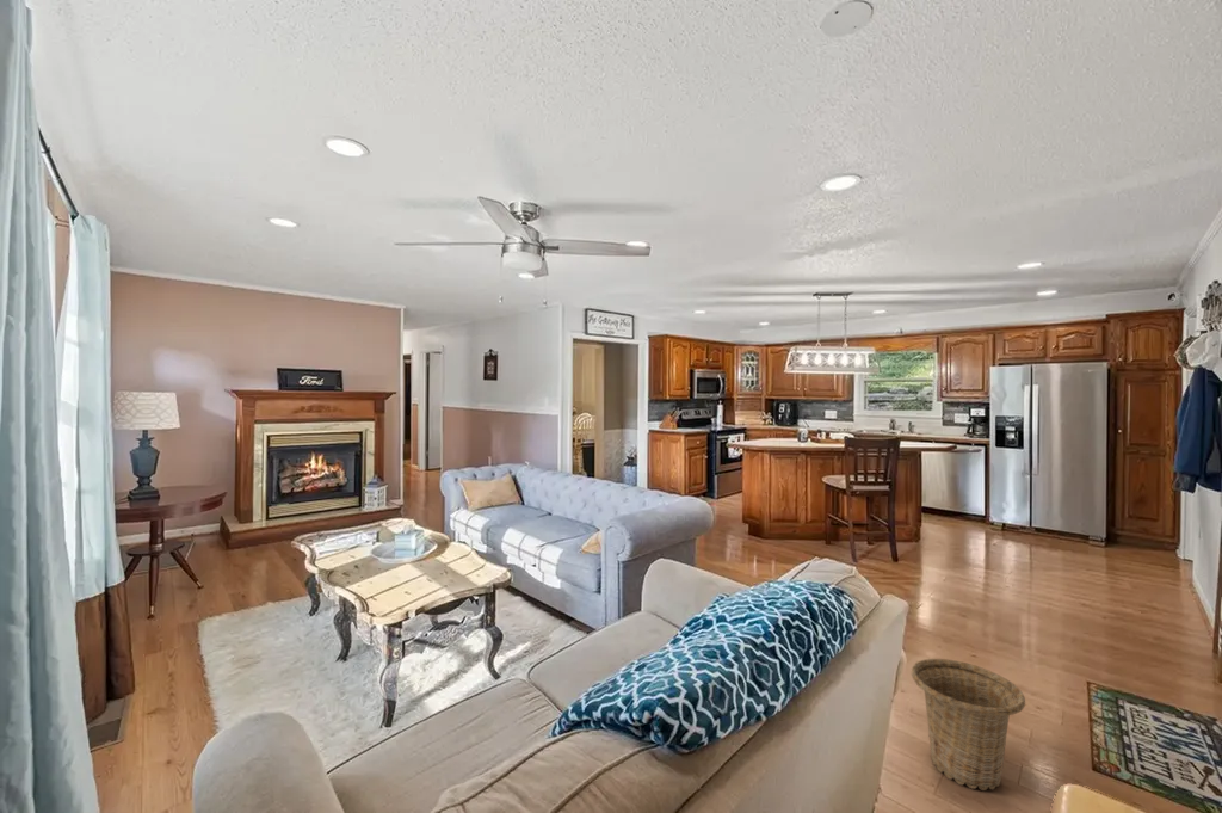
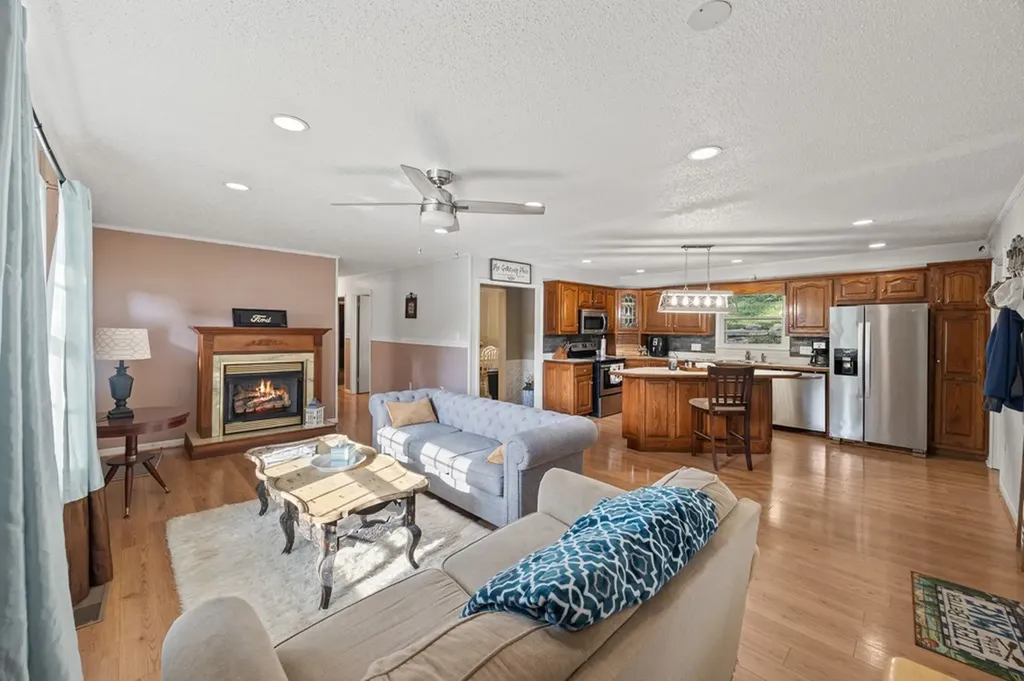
- basket (964, 725)
